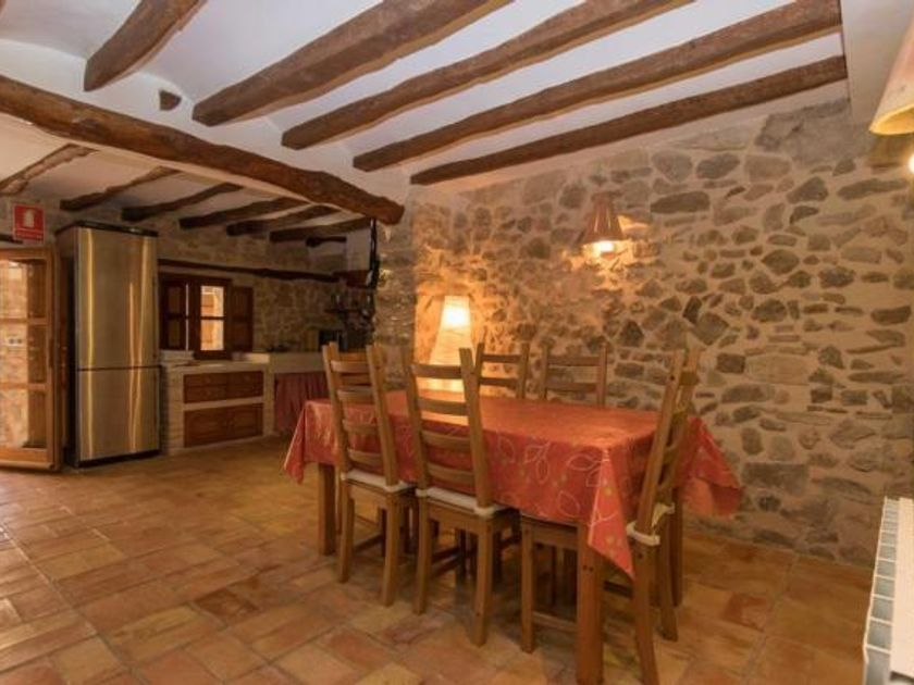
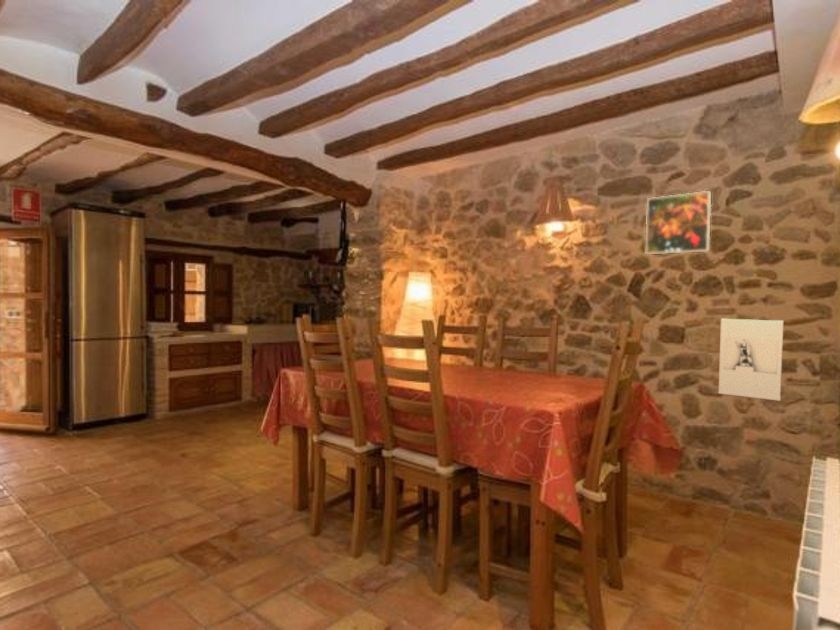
+ wall sculpture (749, 358)
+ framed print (677, 224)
